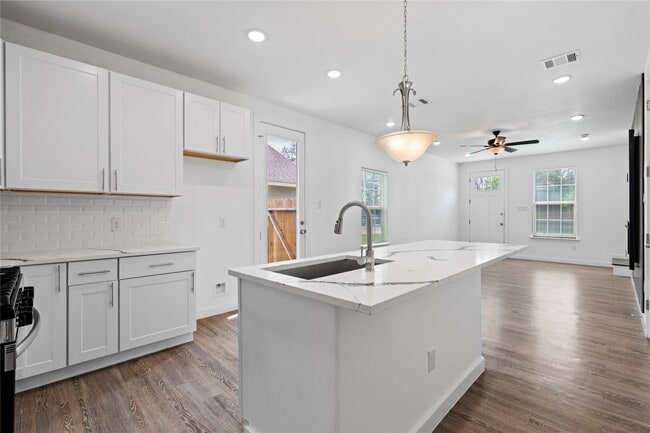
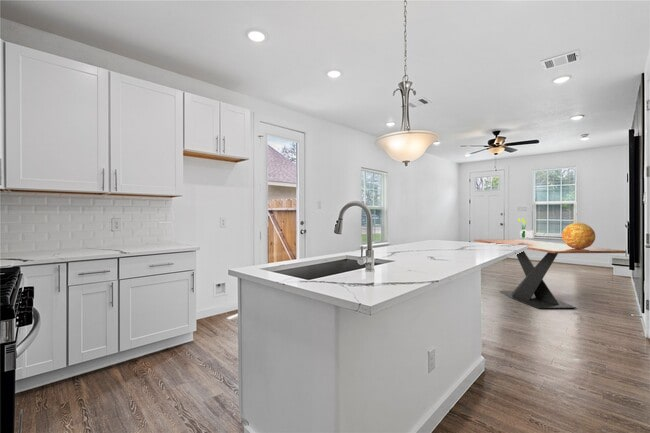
+ bouquet (525, 230)
+ dining table (534, 271)
+ decorative sphere (578, 235)
